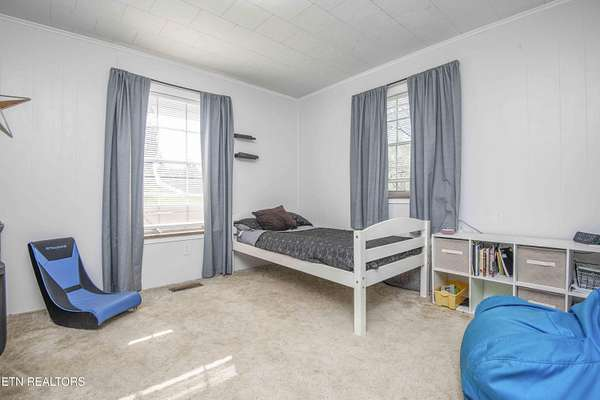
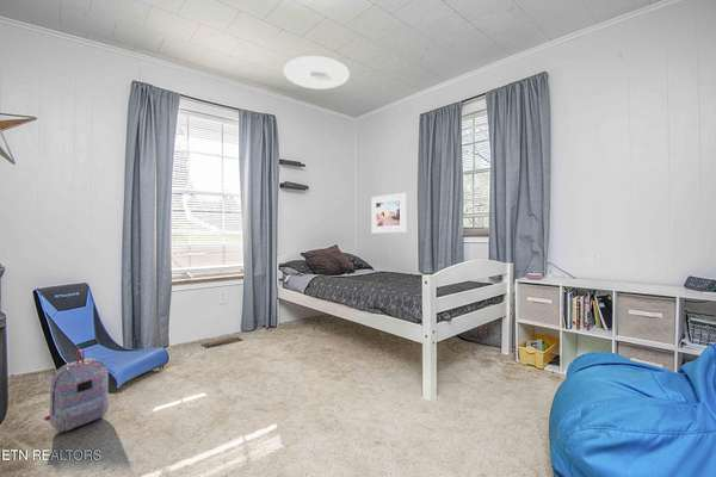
+ backpack (80, 385)
+ ceiling light (316, 70)
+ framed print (388, 213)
